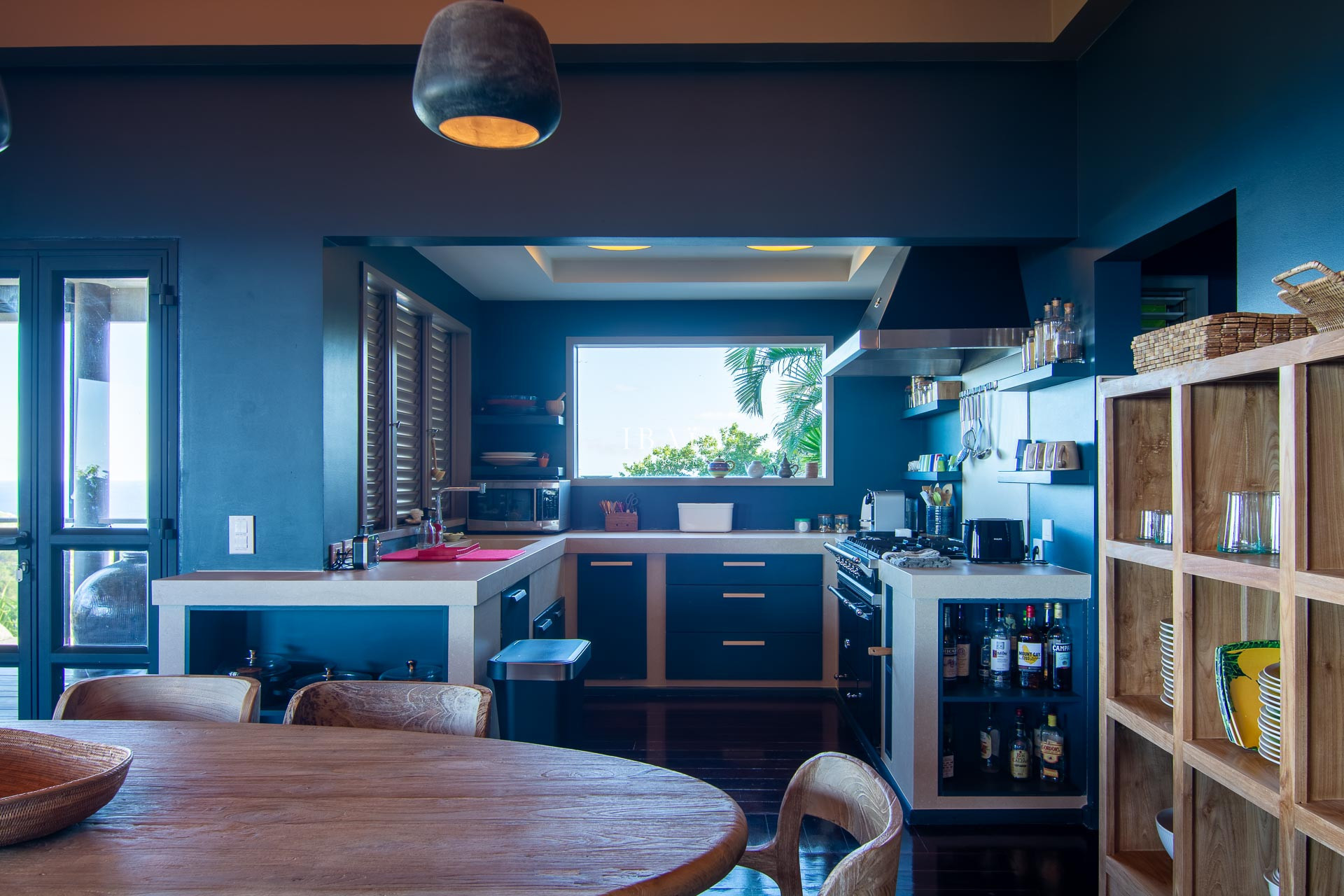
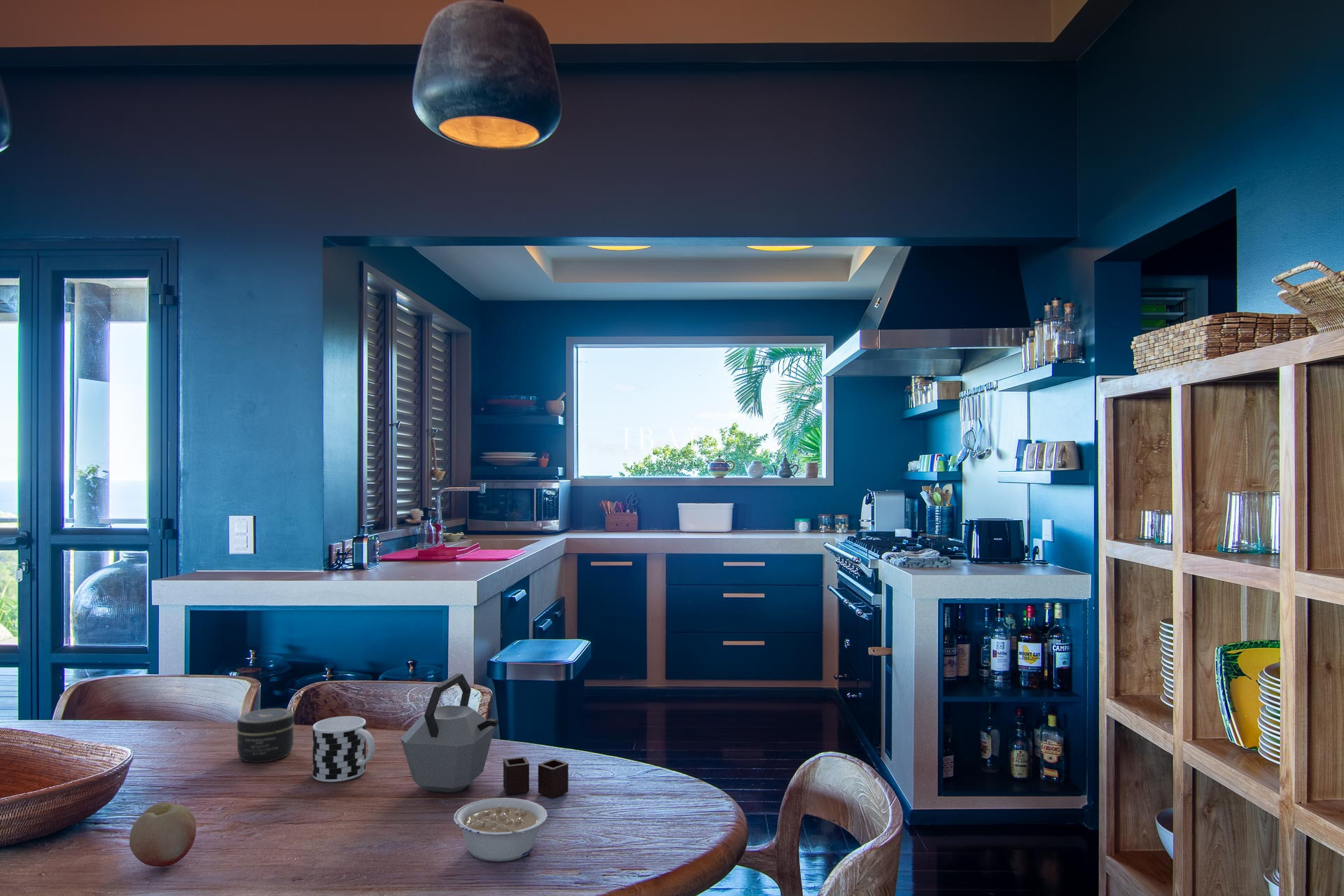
+ legume (503, 829)
+ cup (346, 749)
+ fruit (163, 835)
+ jar (265, 735)
+ kettle (489, 735)
